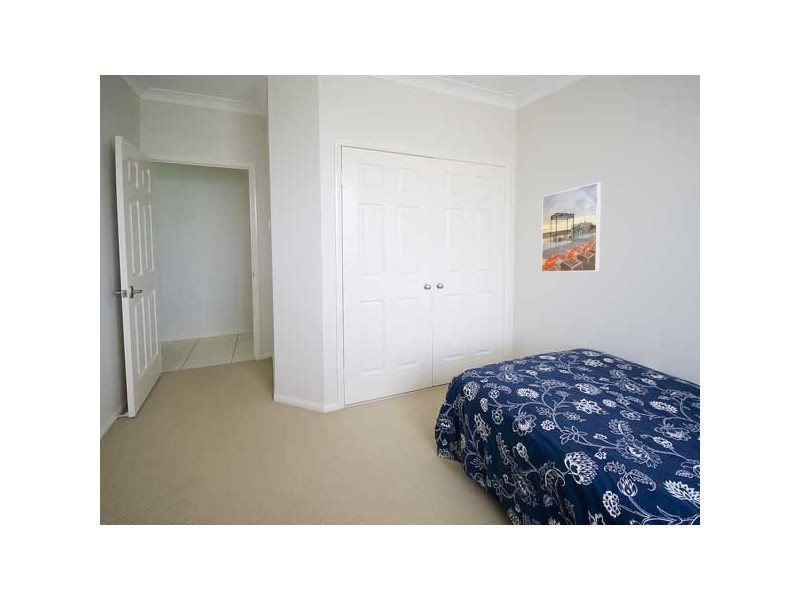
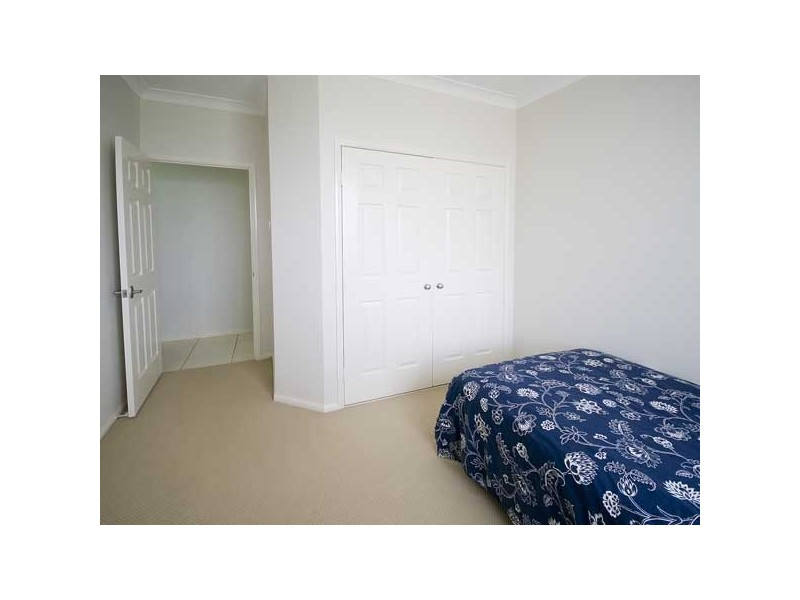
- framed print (568, 231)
